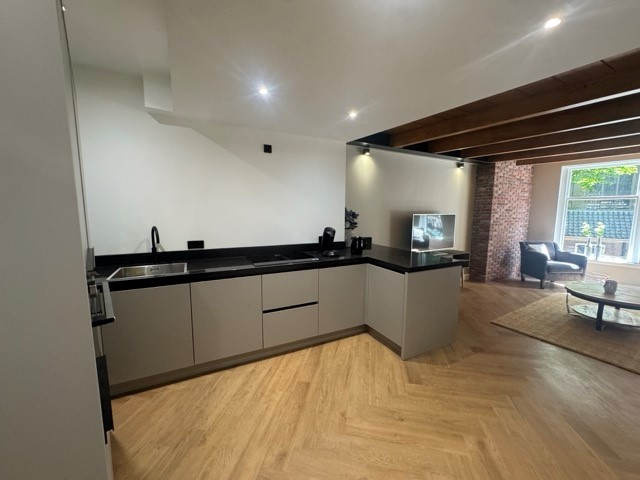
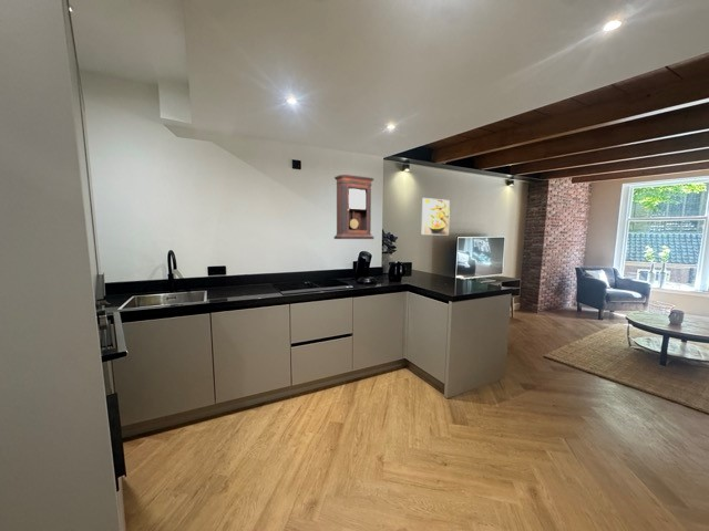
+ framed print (435, 217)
+ pendulum clock (354, 208)
